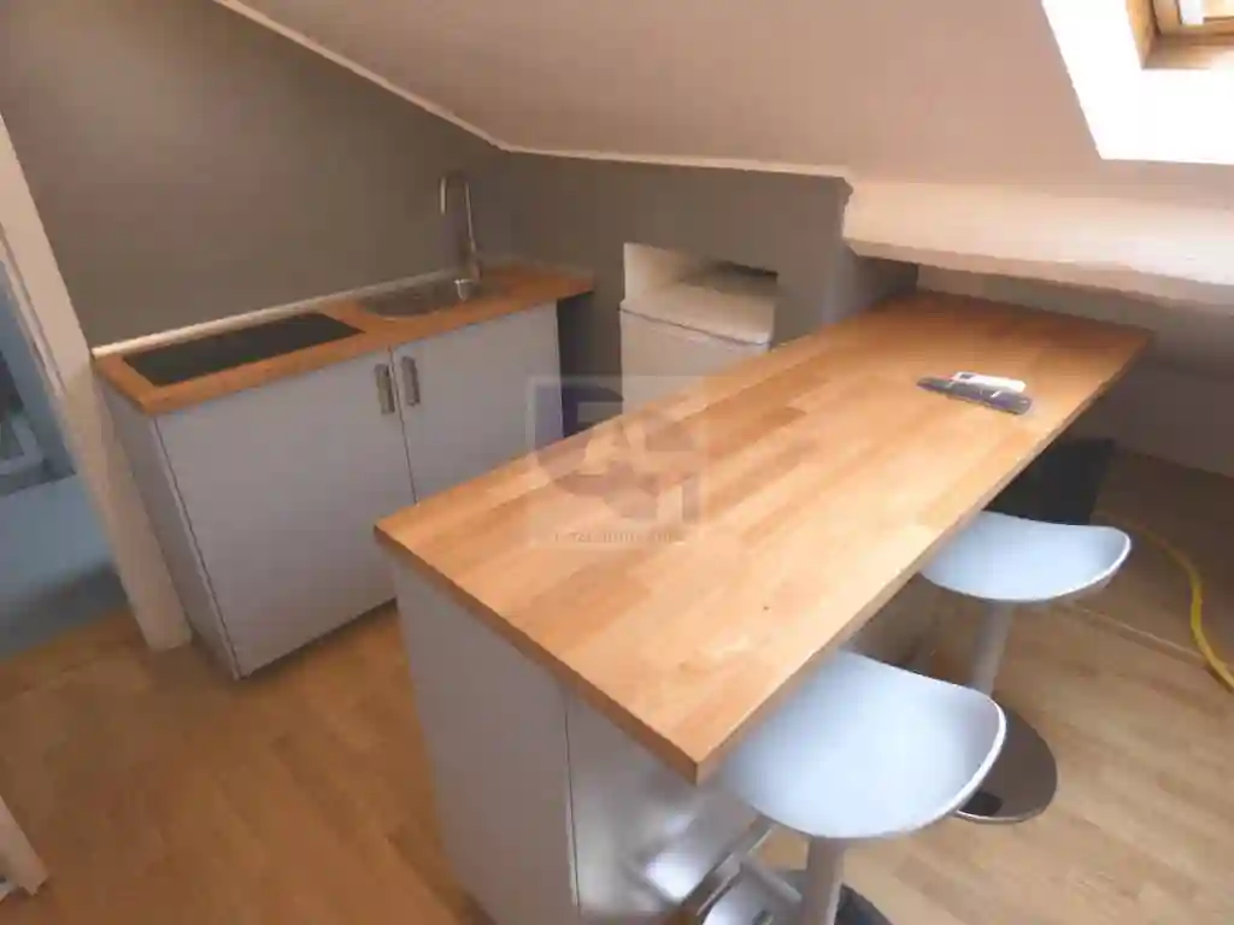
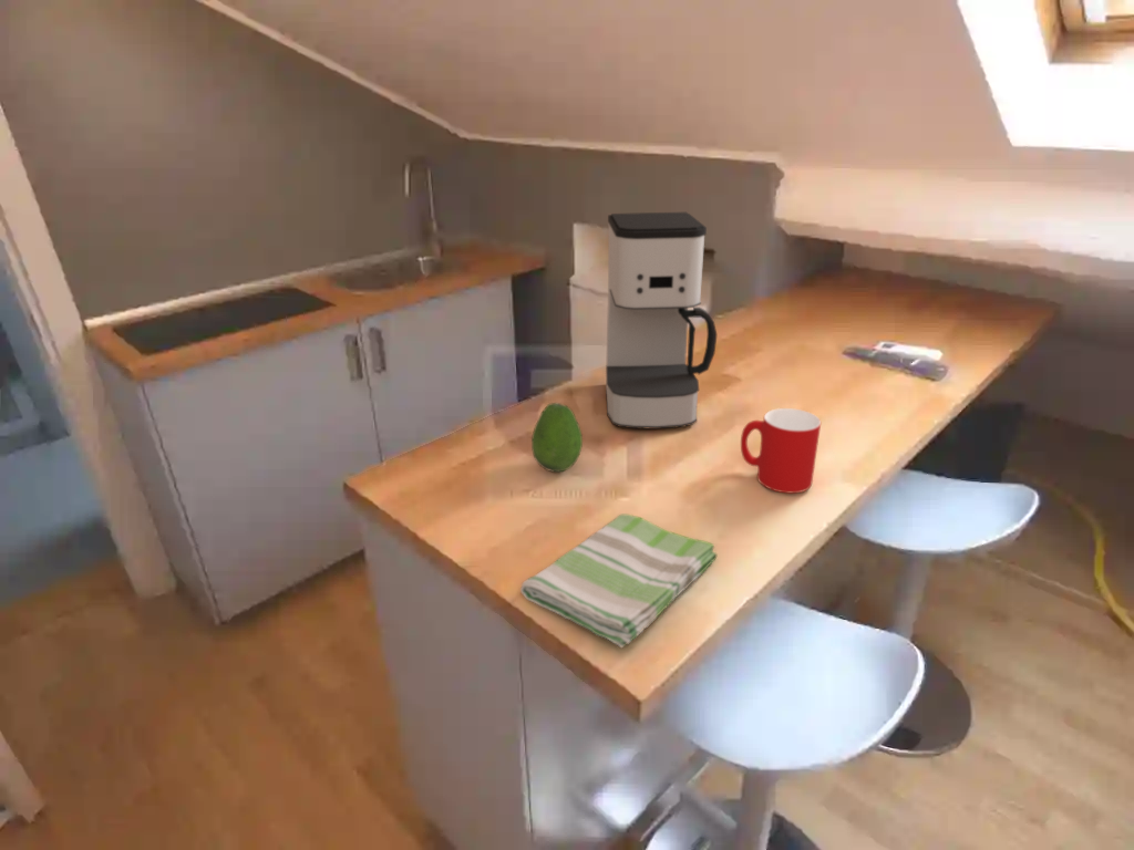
+ dish towel (621, 567)
+ fruit (556, 436)
+ cup (776, 447)
+ coffee maker (660, 319)
